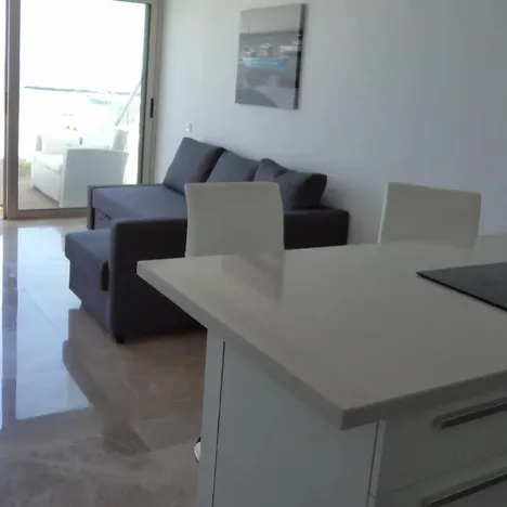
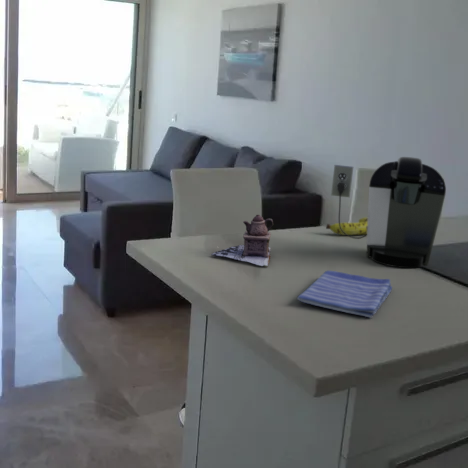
+ fruit (349, 225)
+ coffee maker (383, 206)
+ dish towel (347, 290)
+ teapot (254, 235)
